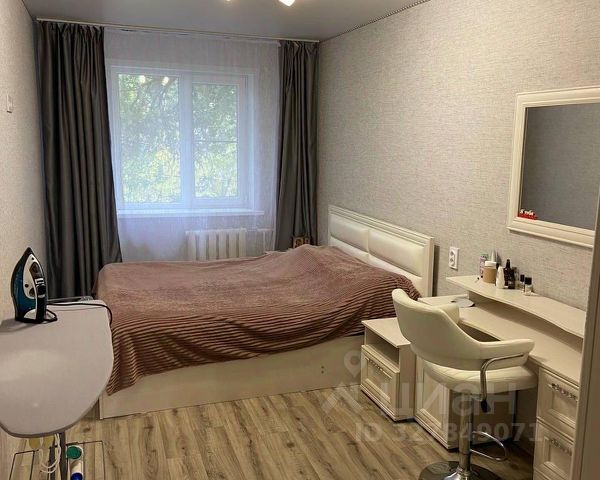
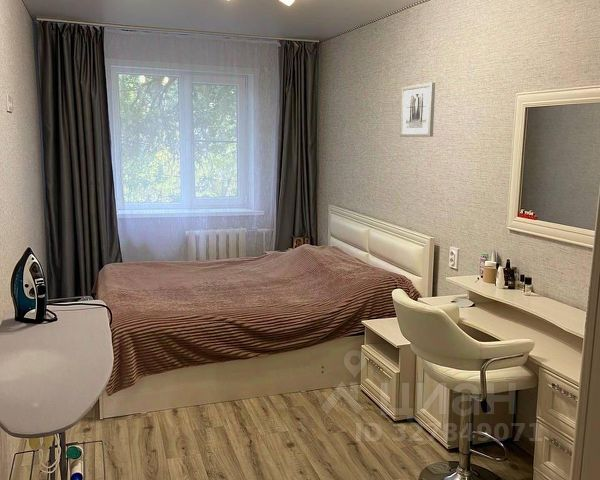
+ wall art (416, 111)
